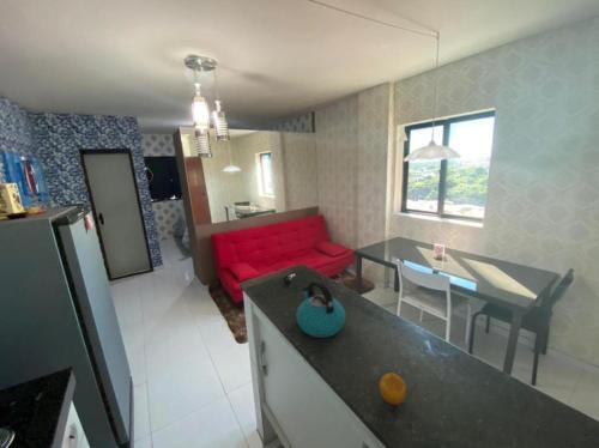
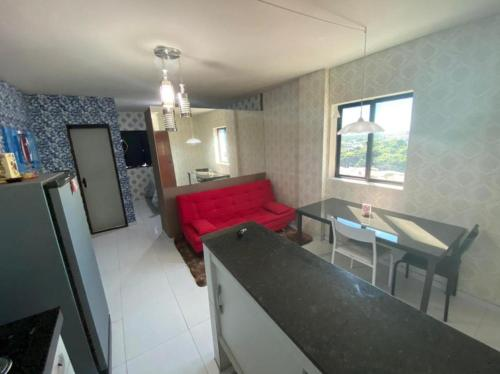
- fruit (392, 388)
- kettle (317, 302)
